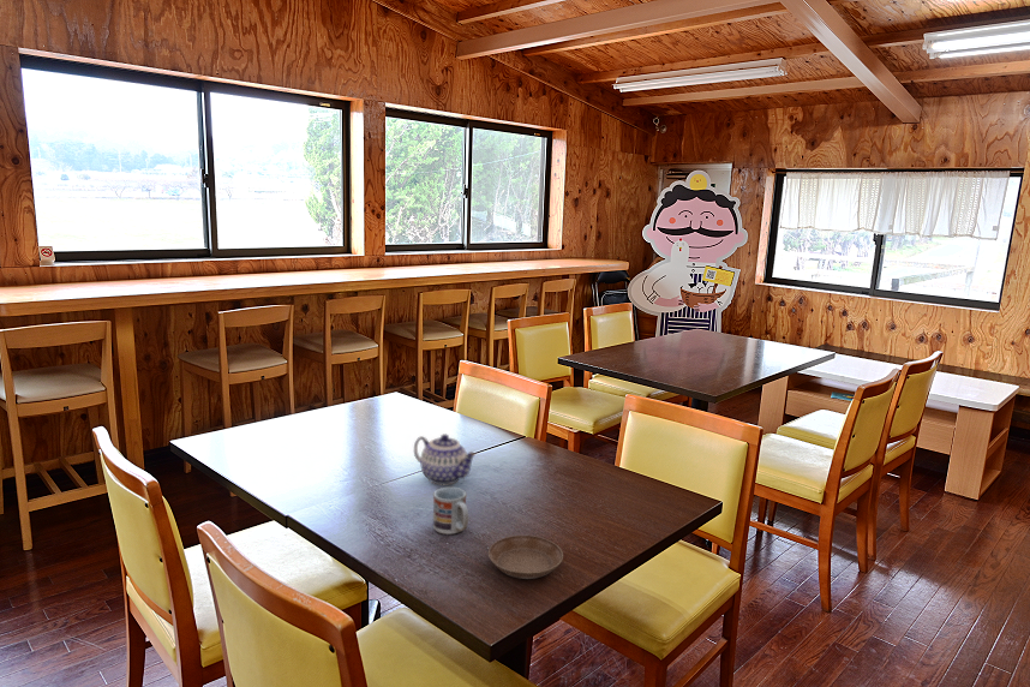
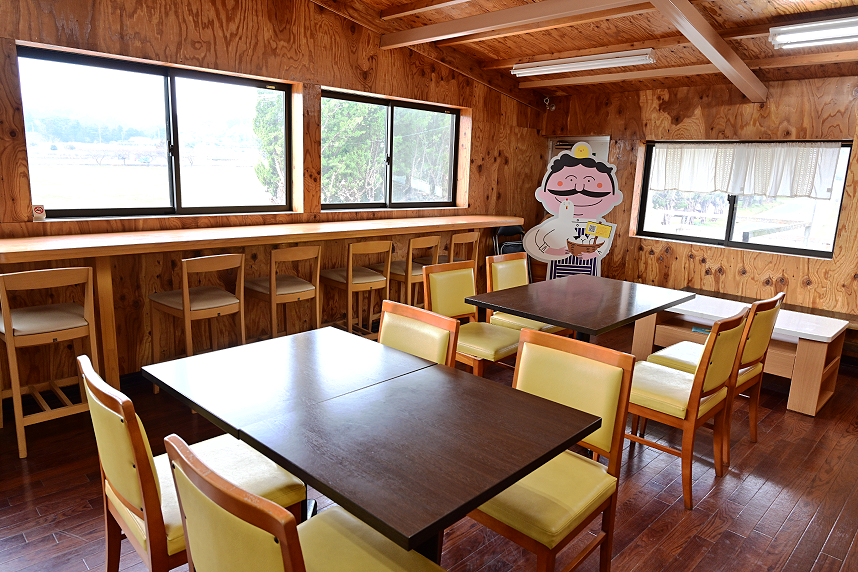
- teapot (443, 456)
- cup (453, 512)
- saucer (525, 558)
